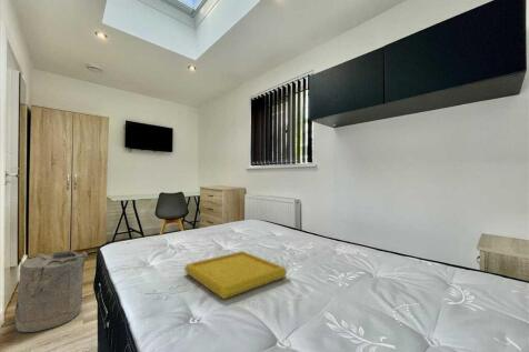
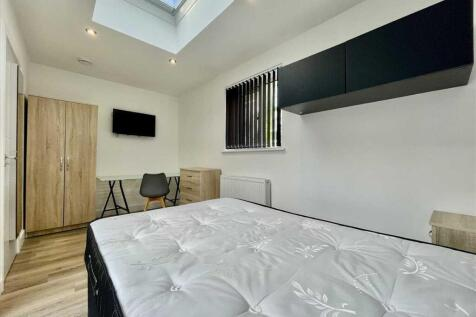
- laundry hamper (49, 285)
- serving tray (234, 270)
